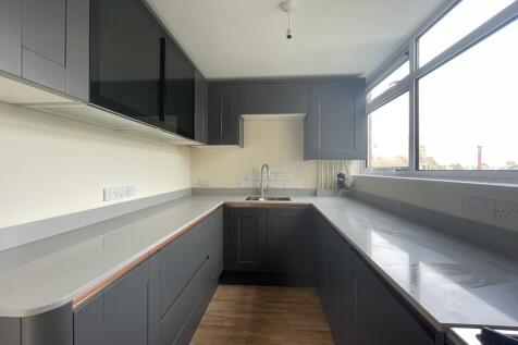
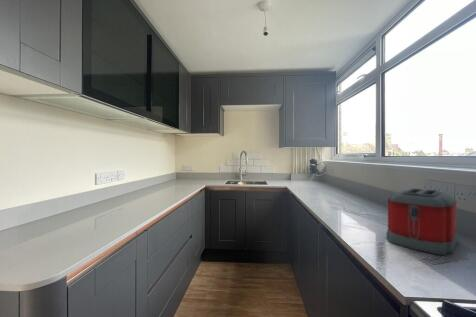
+ toaster (421, 215)
